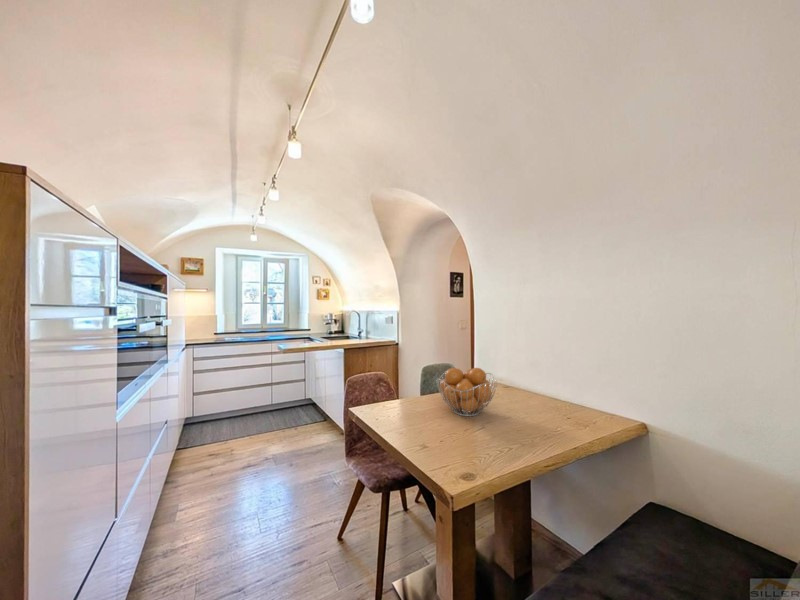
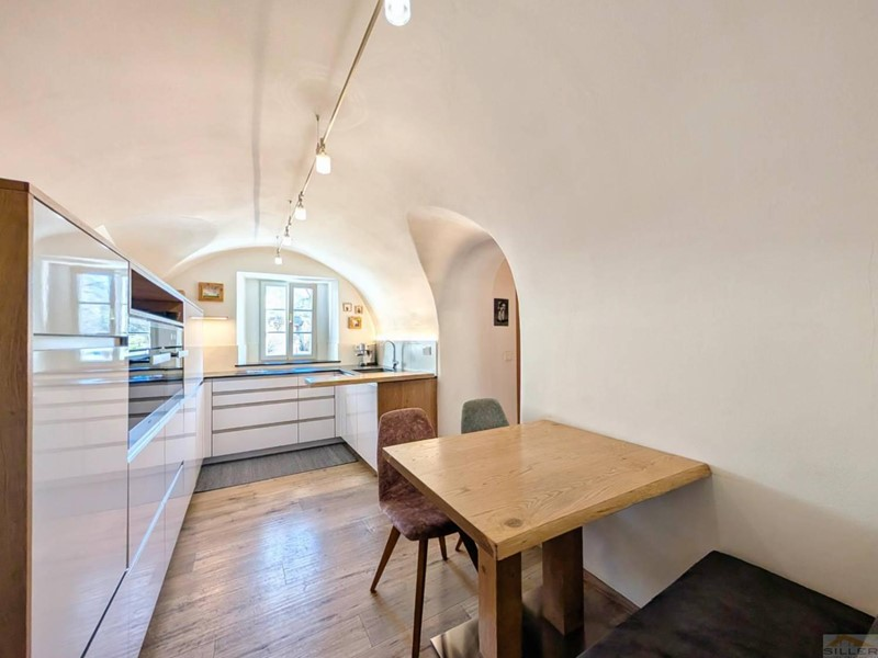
- fruit basket (466, 389)
